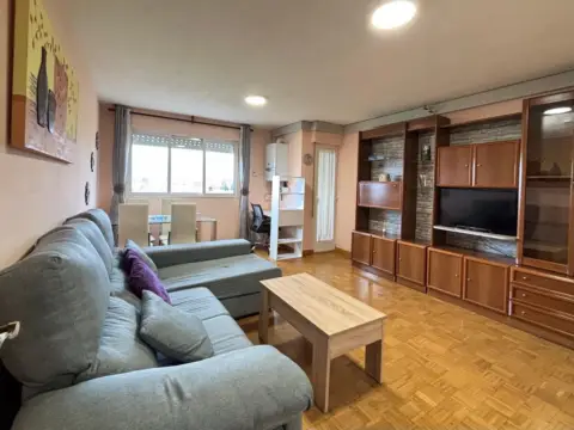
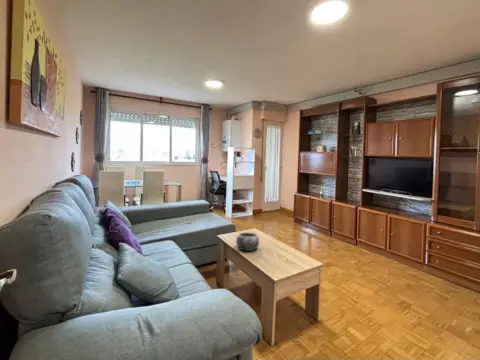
+ decorative bowl (247, 241)
